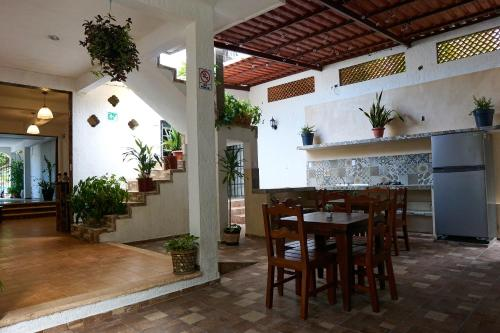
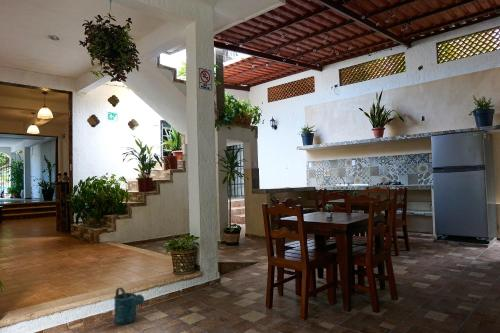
+ watering can (129, 306)
